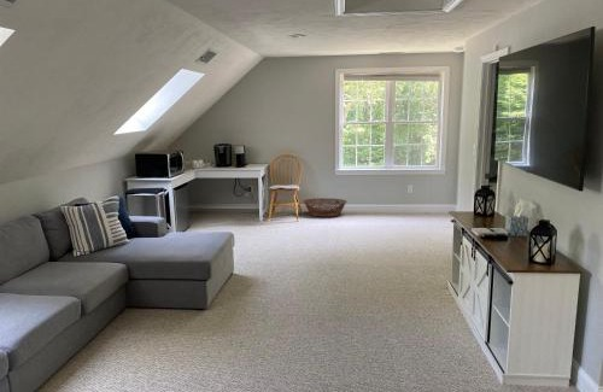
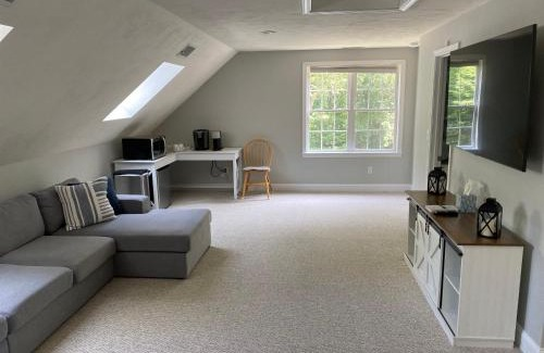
- basket (324, 207)
